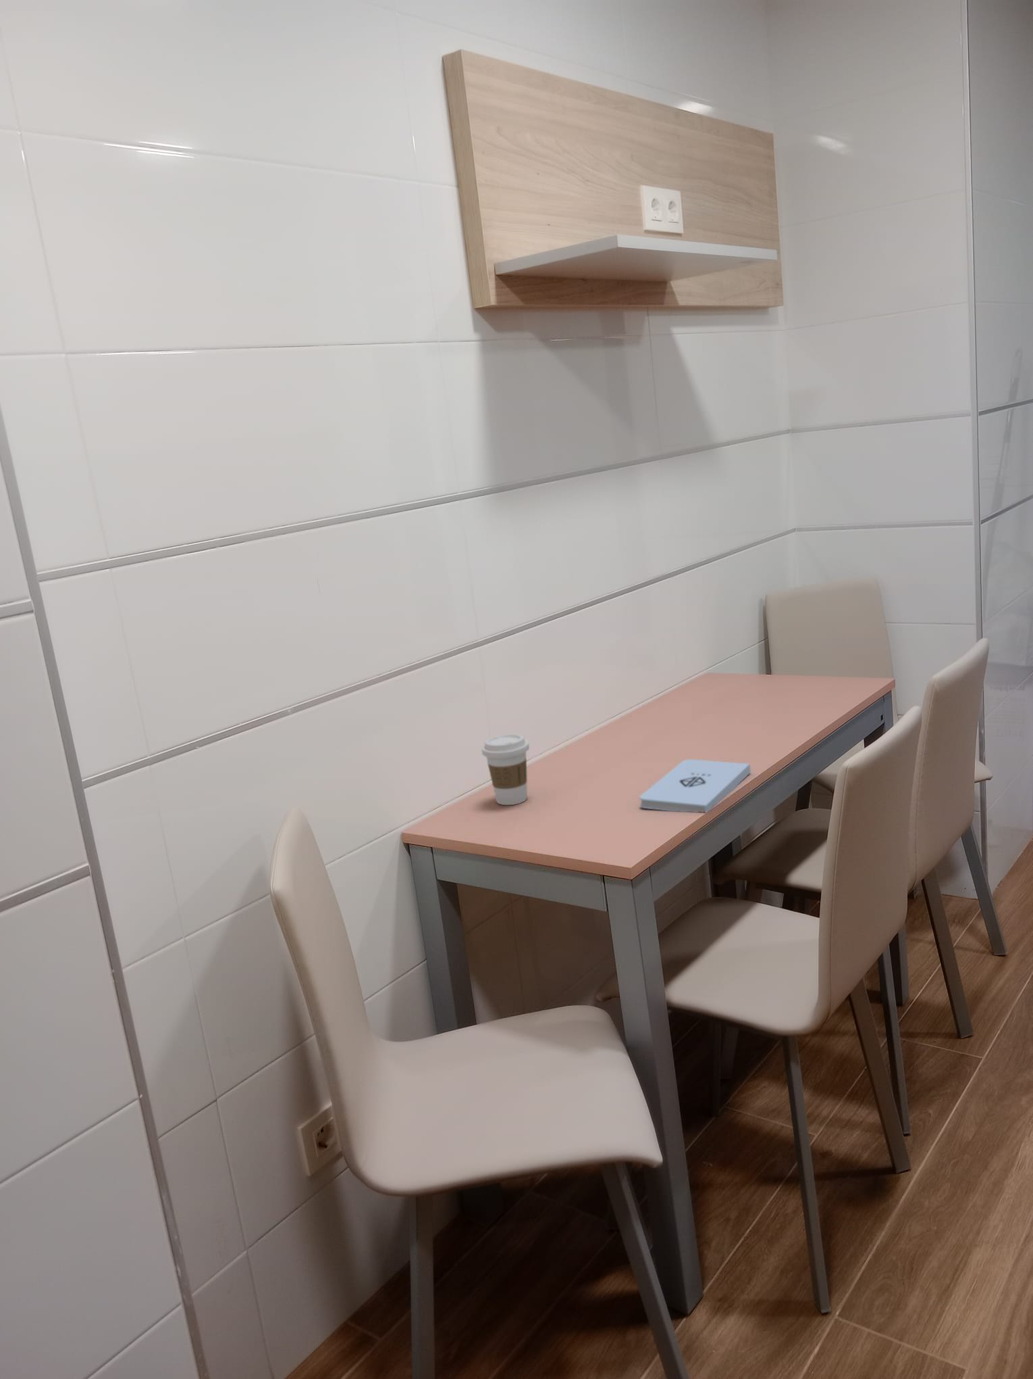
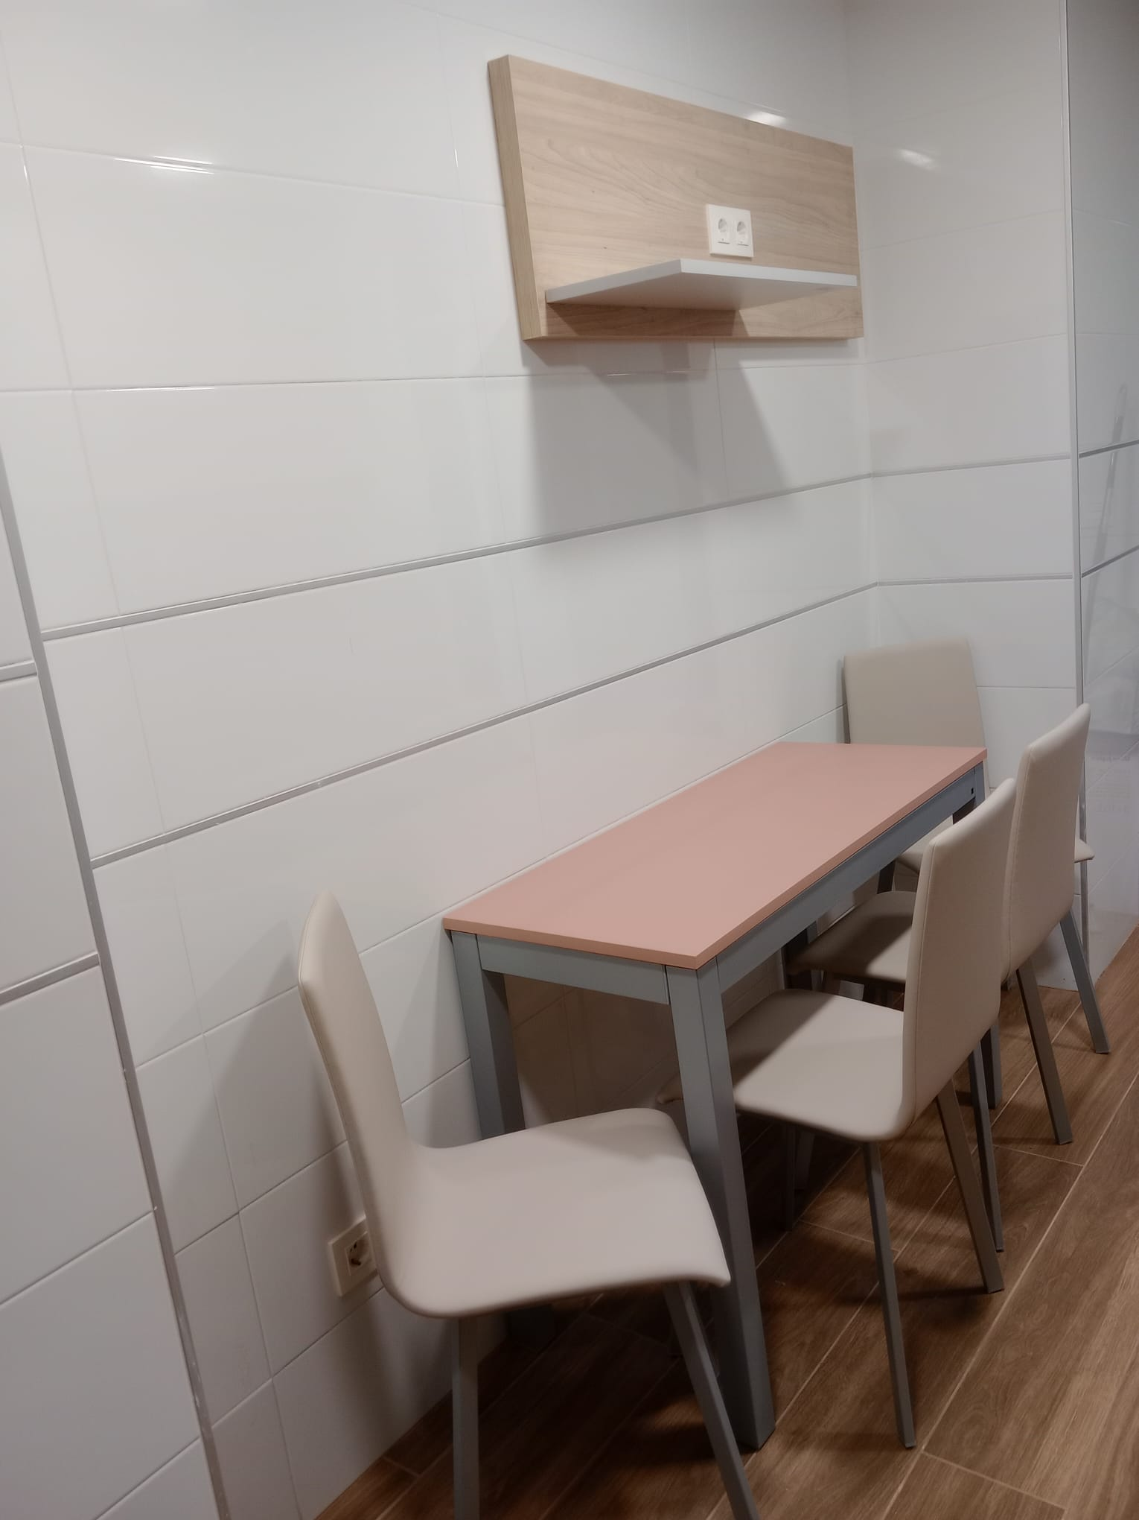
- coffee cup (508, 769)
- notepad (694, 785)
